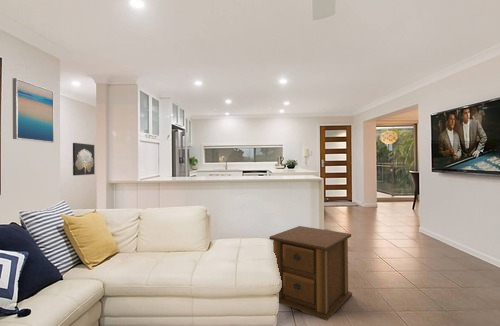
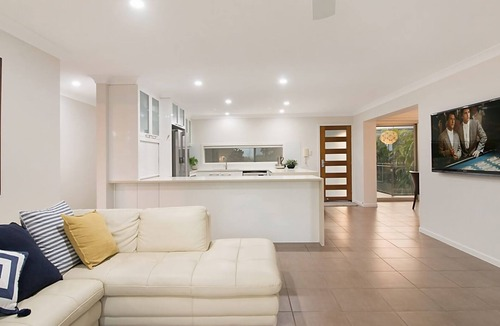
- wall art (84, 159)
- wall art (34, 113)
- side table (311, 266)
